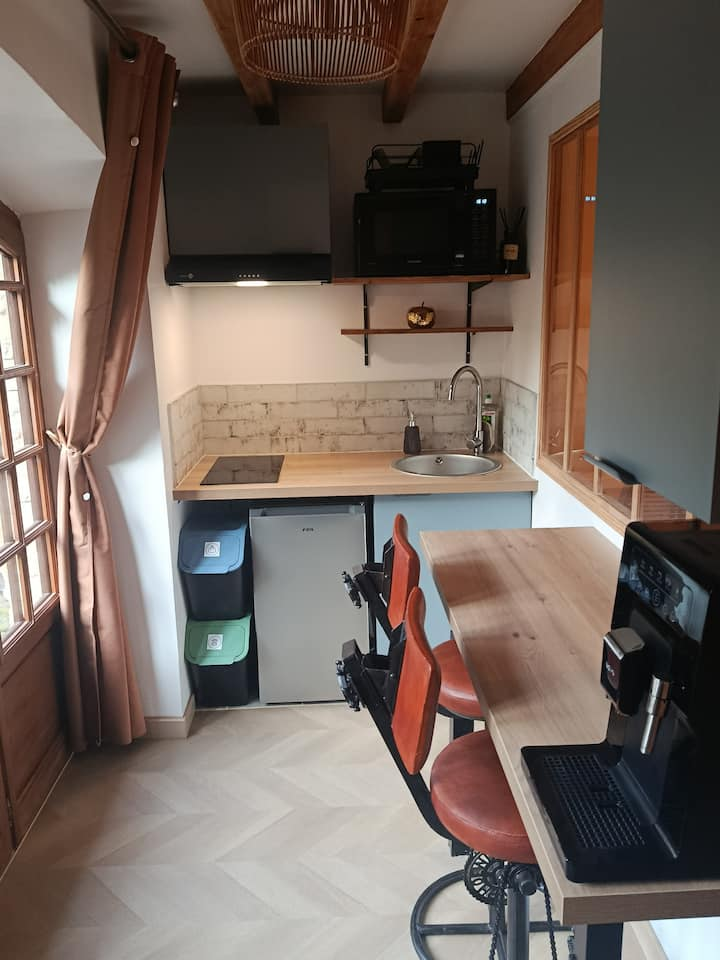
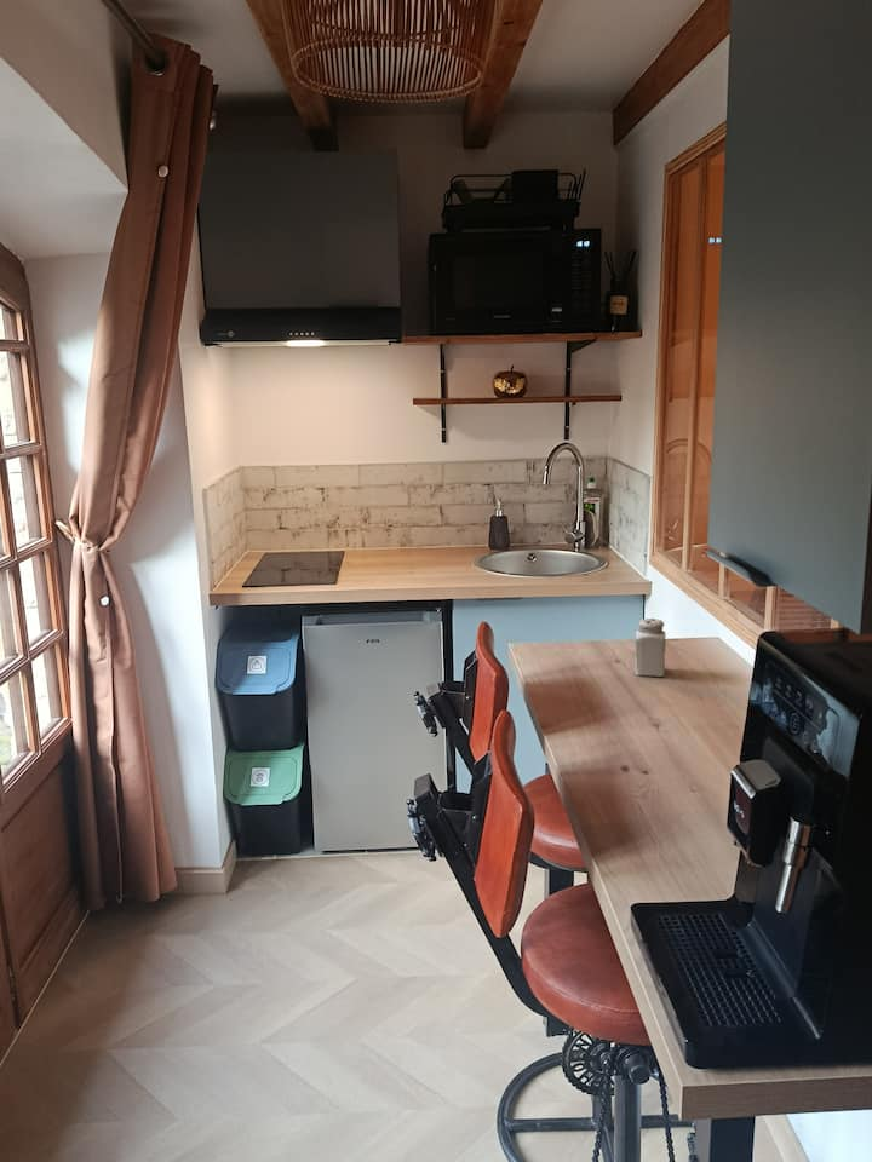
+ salt shaker (650, 645)
